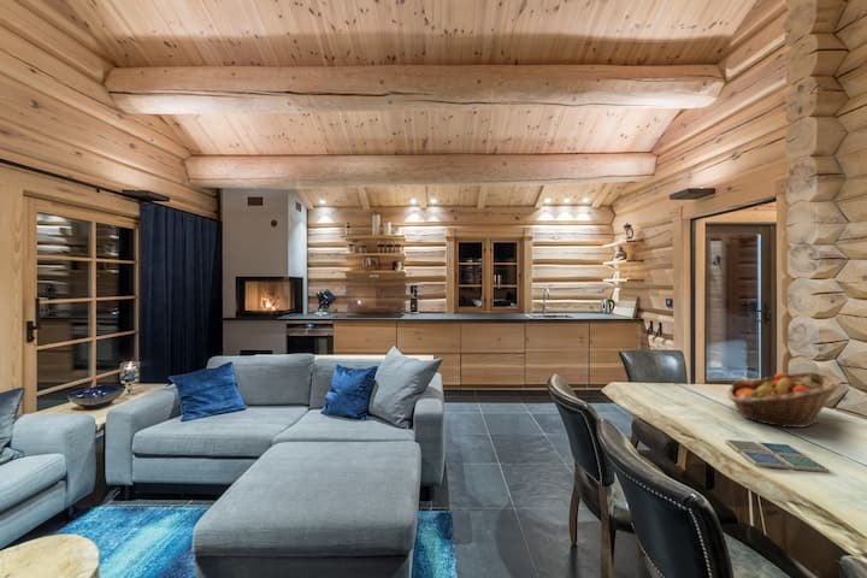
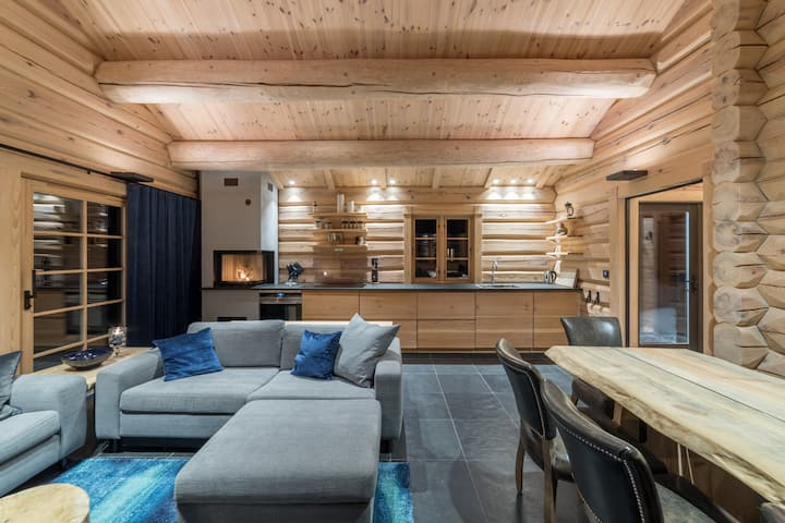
- fruit basket (779, 395)
- drink coaster (772, 454)
